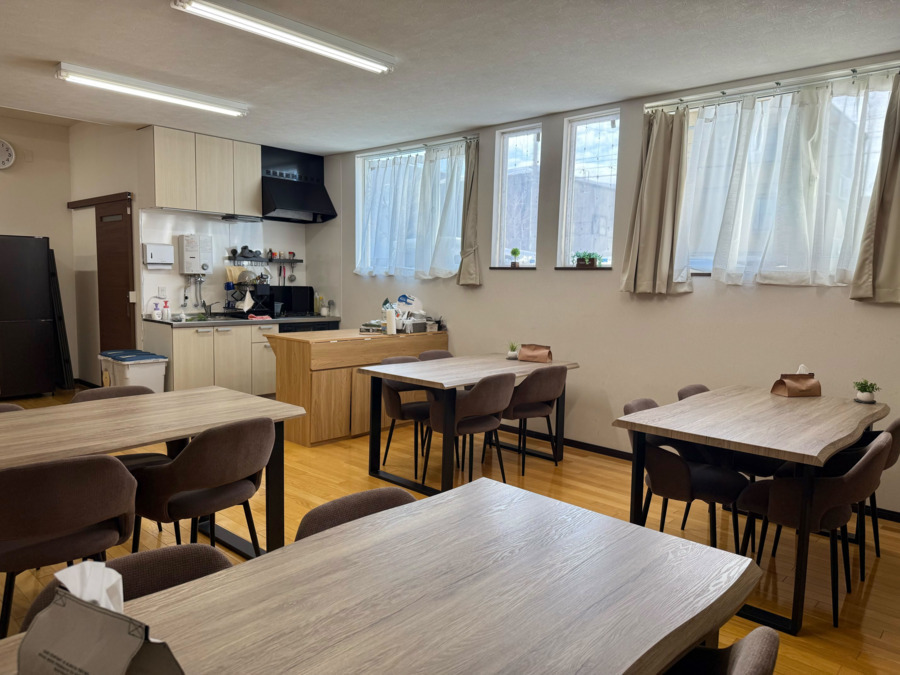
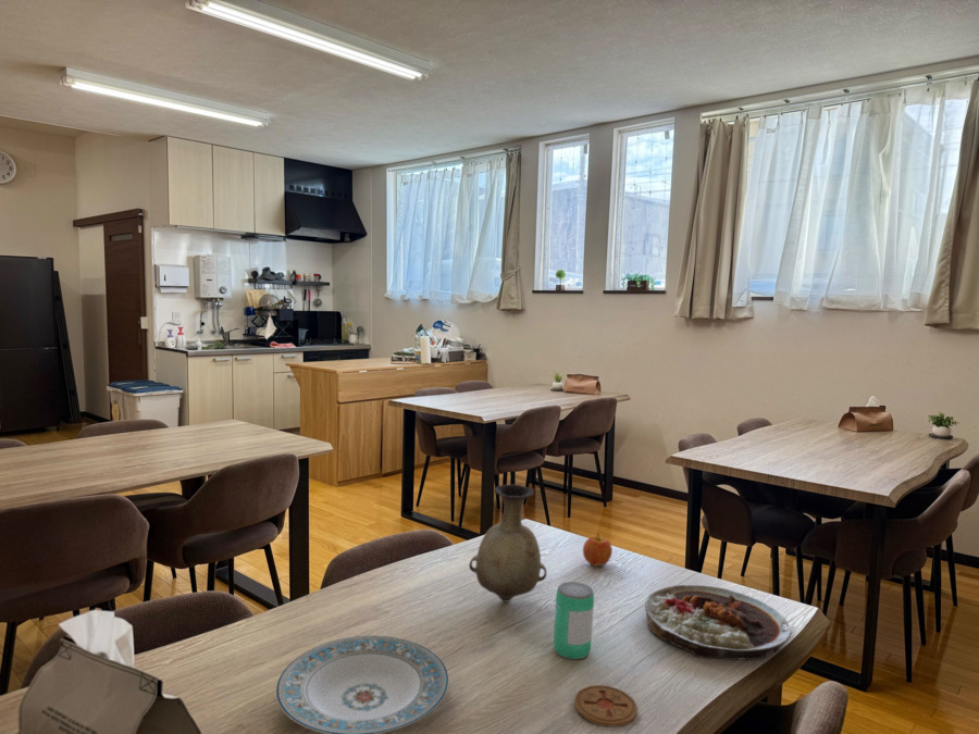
+ plate (715, 615)
+ beverage can (573, 620)
+ apple (597, 548)
+ plate (363, 688)
+ coaster (605, 705)
+ vase (508, 545)
